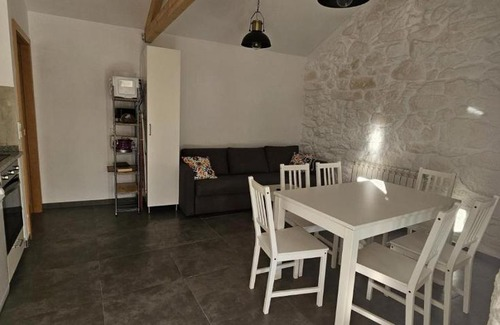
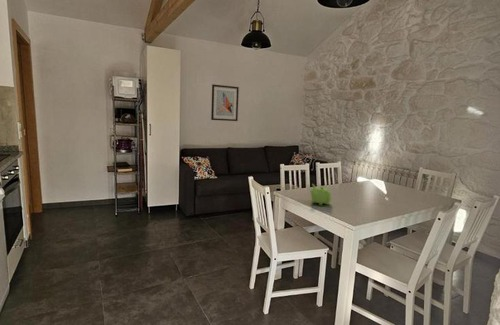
+ wall art (225, 103)
+ teapot (319, 194)
